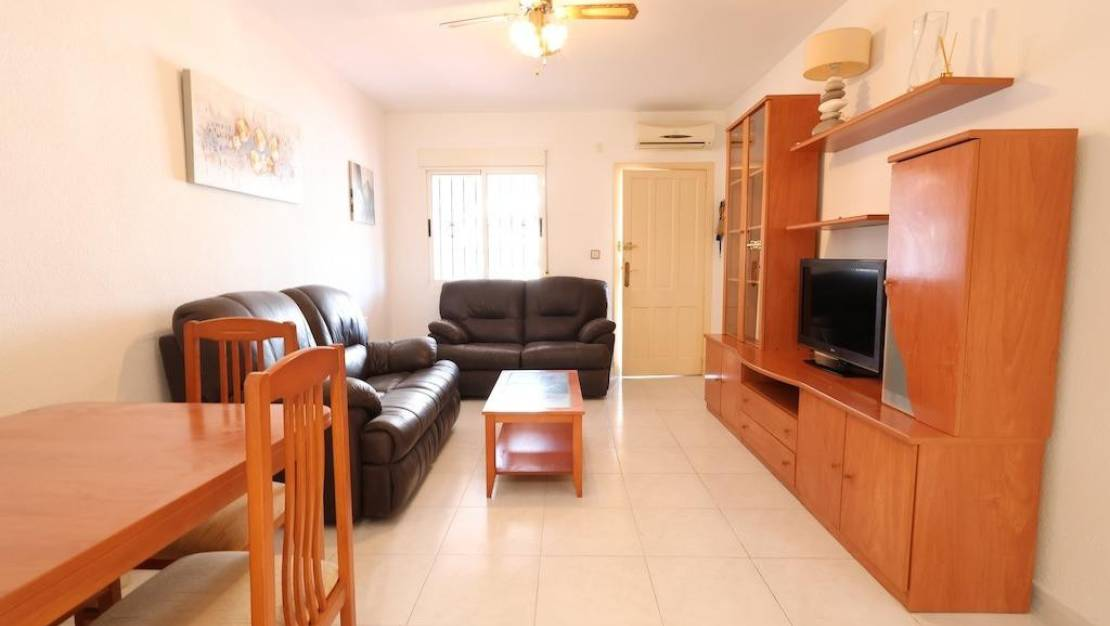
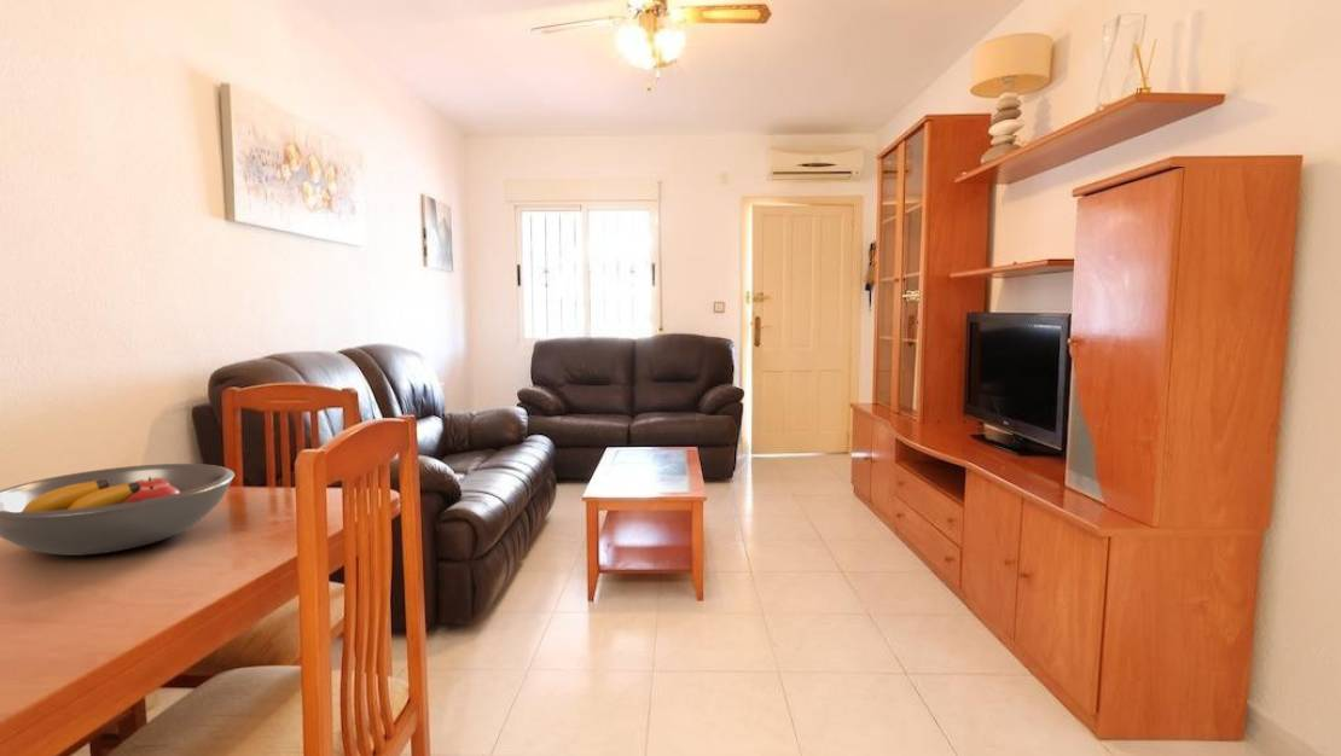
+ fruit bowl (117, 505)
